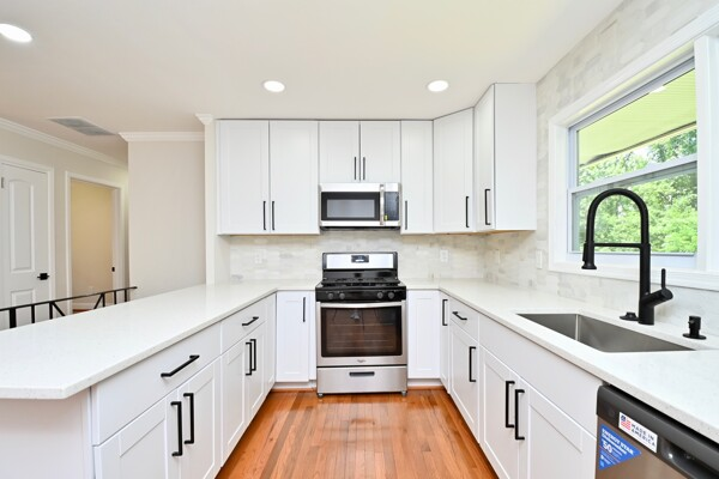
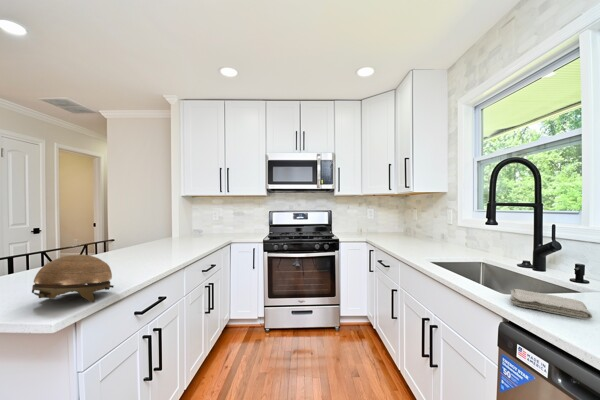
+ washcloth (546, 301)
+ decorative bowl (74, 277)
